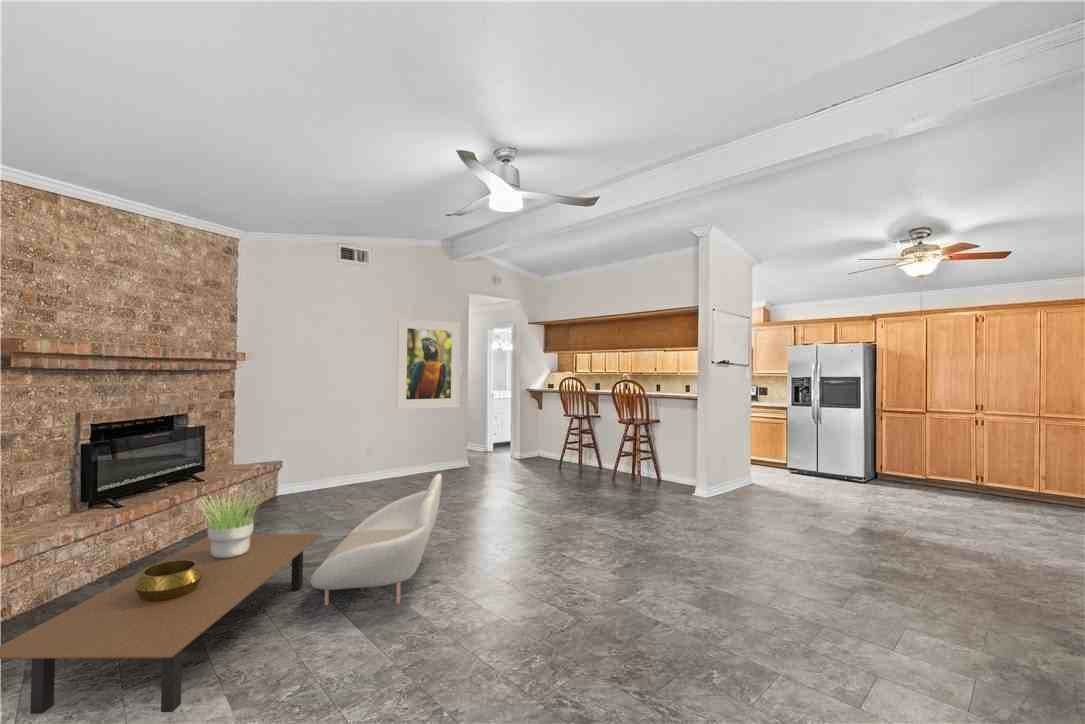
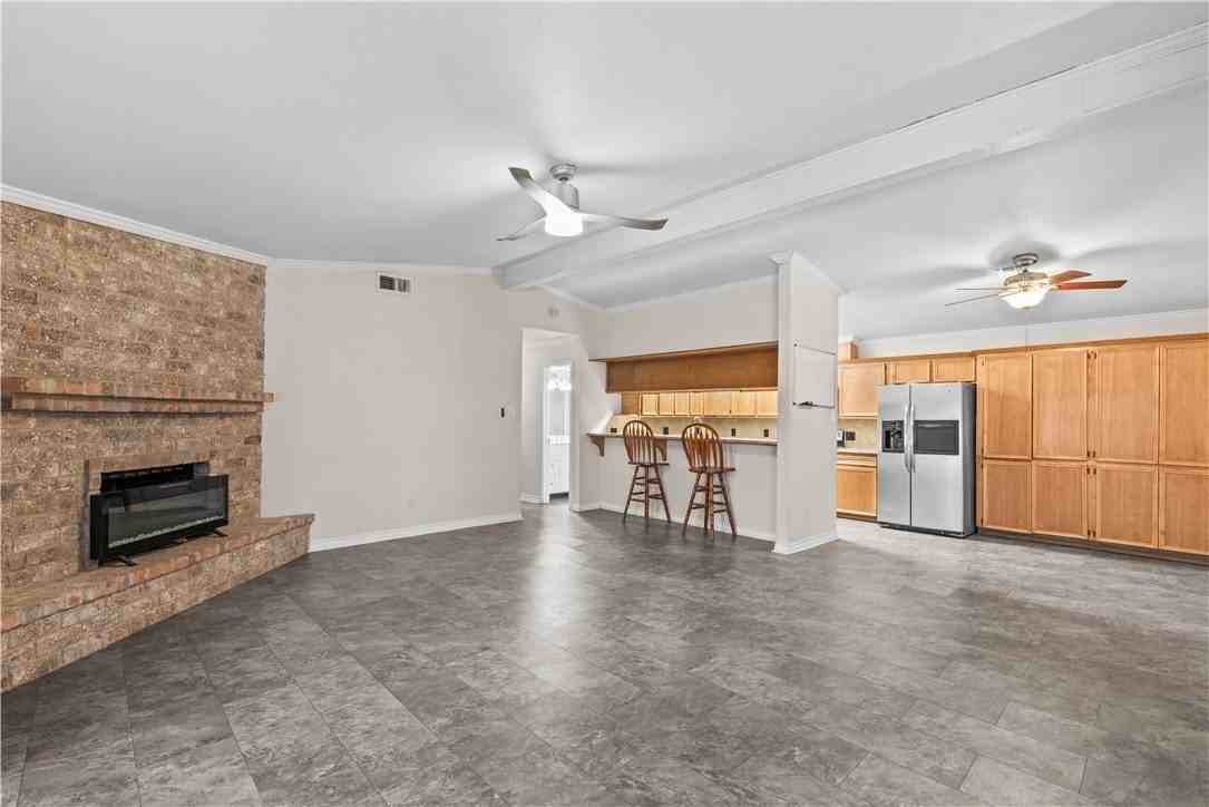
- coffee table (197, 607)
- decorative bowl (169, 579)
- armchair (384, 529)
- potted plant (230, 524)
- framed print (429, 364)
